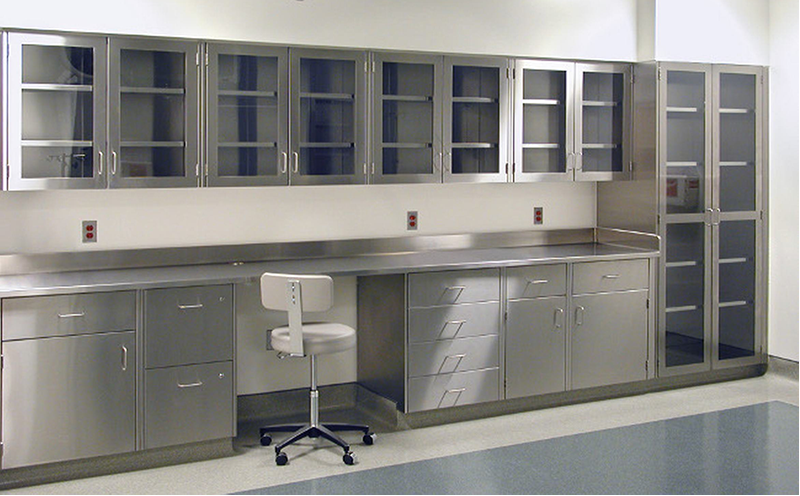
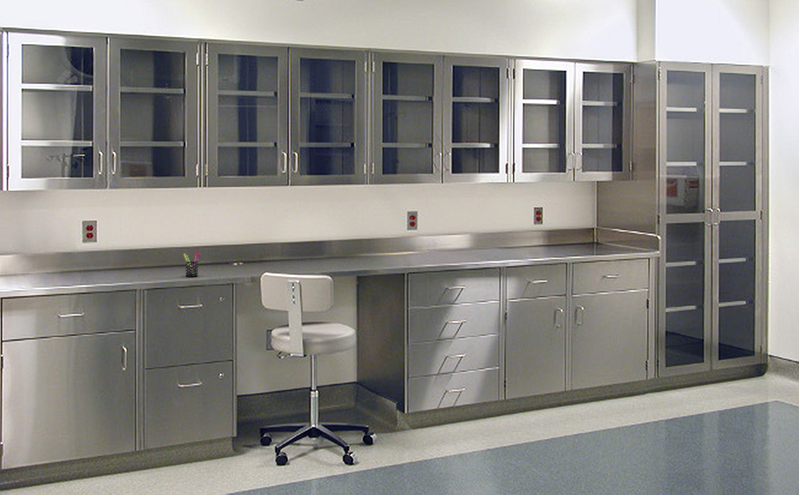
+ pen holder (191, 263)
